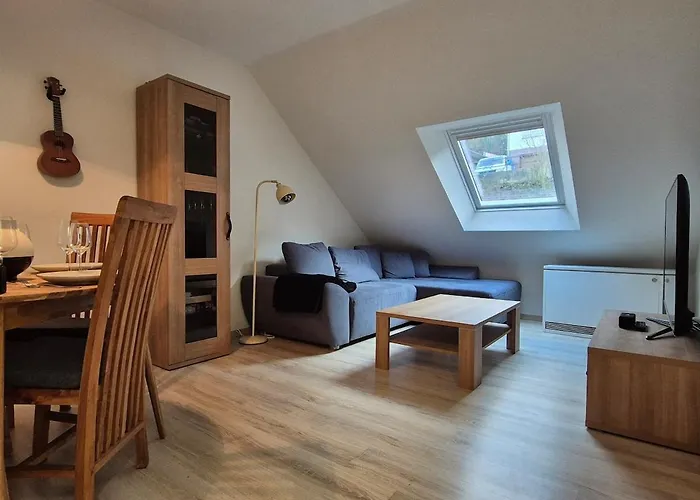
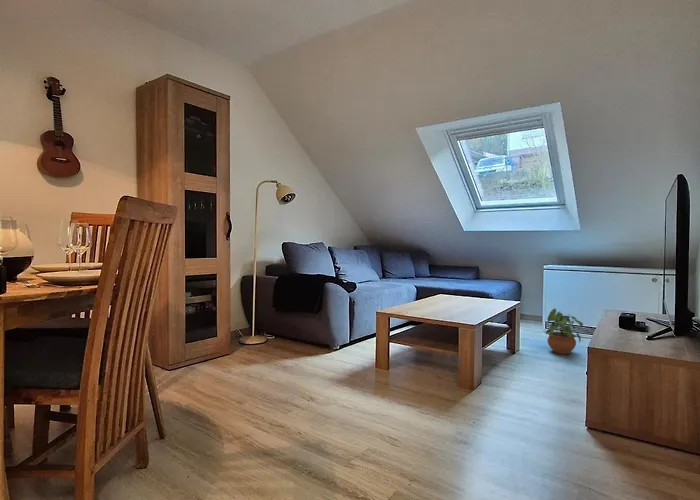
+ potted plant (559, 330)
